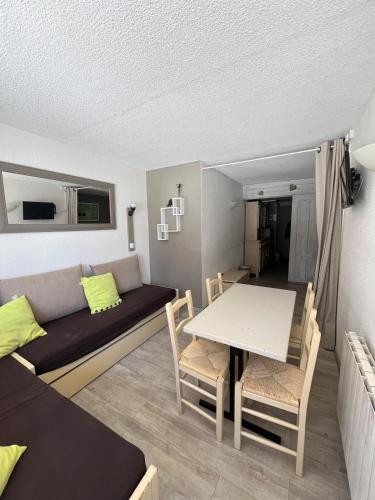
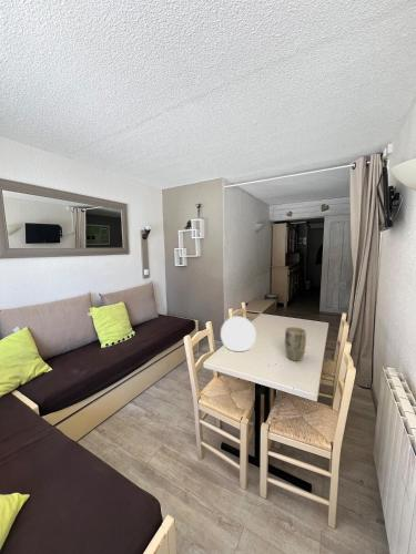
+ plant pot (294, 343)
+ plate (237, 331)
